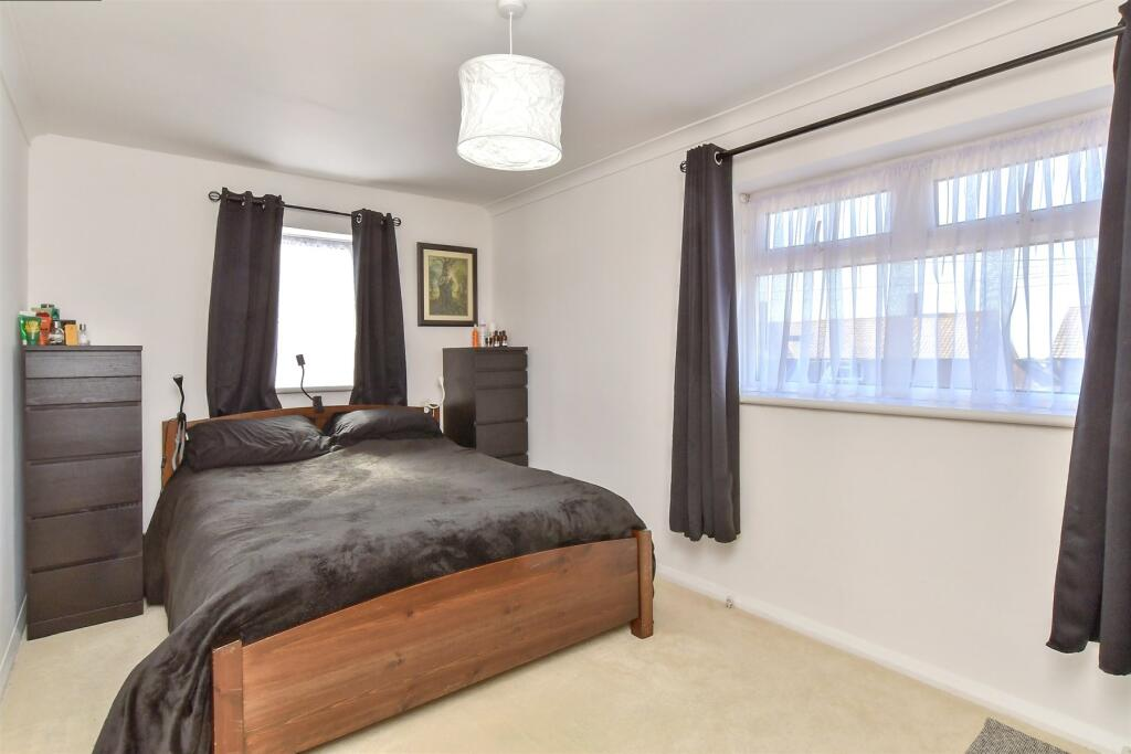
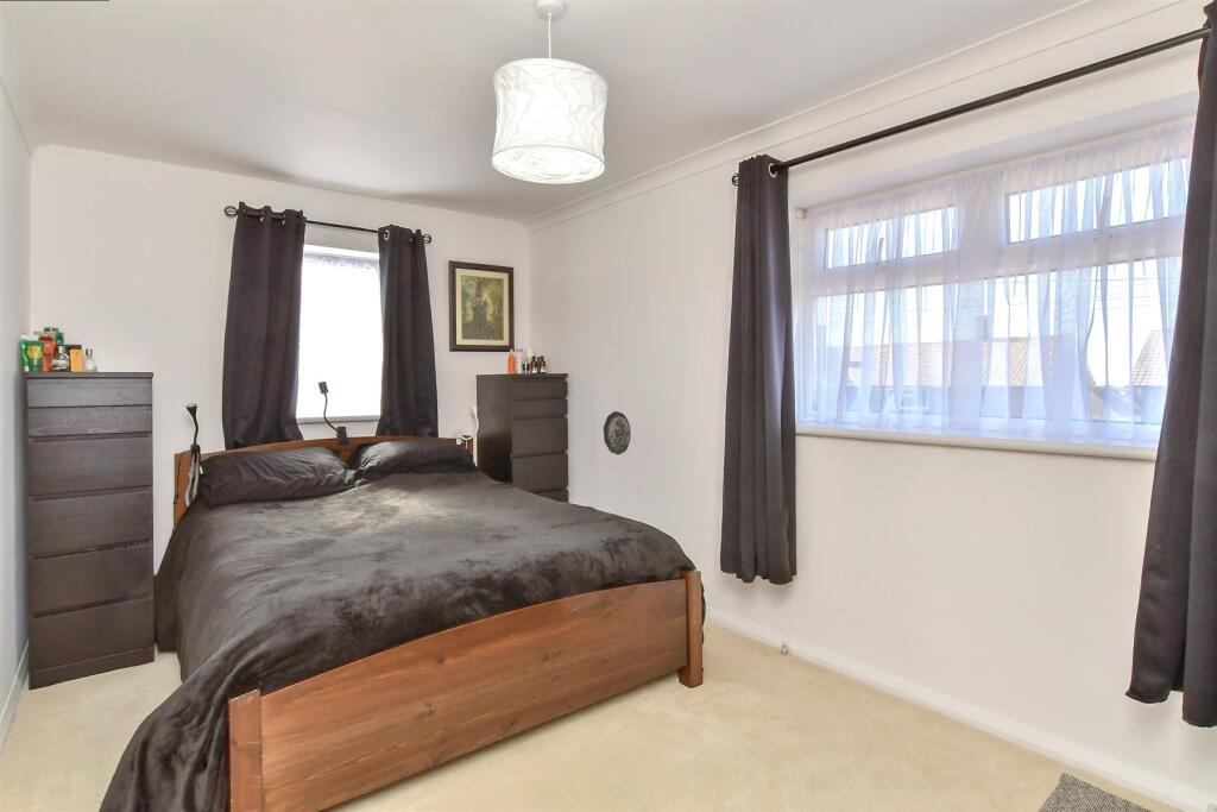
+ decorative plate (618, 433)
